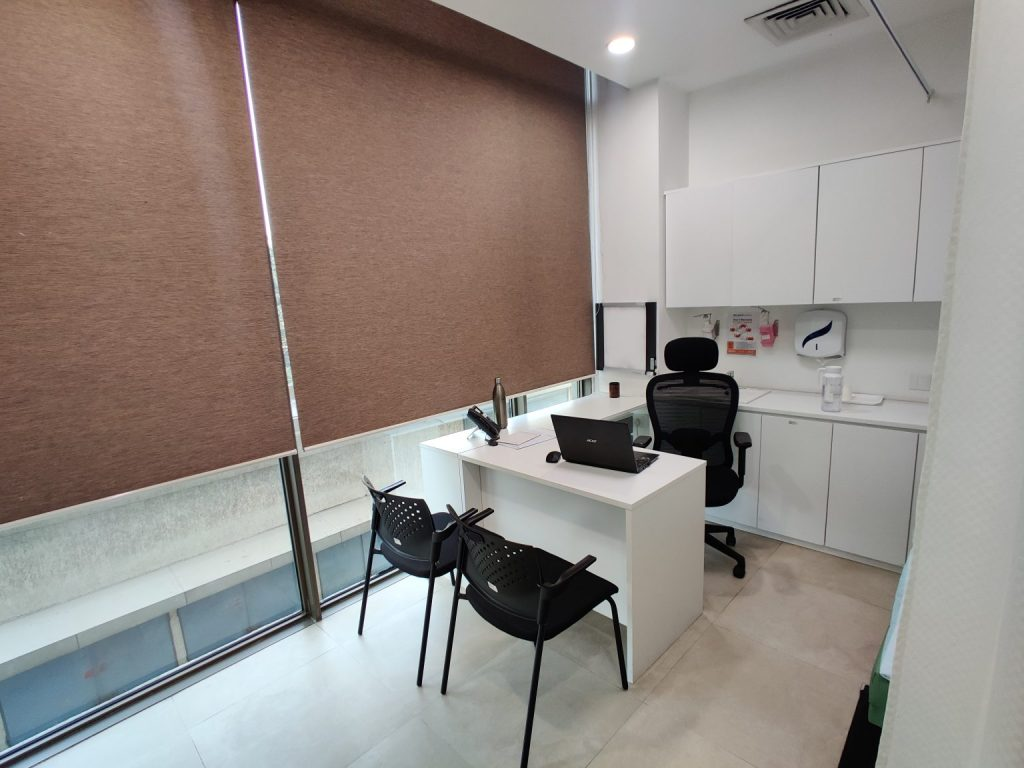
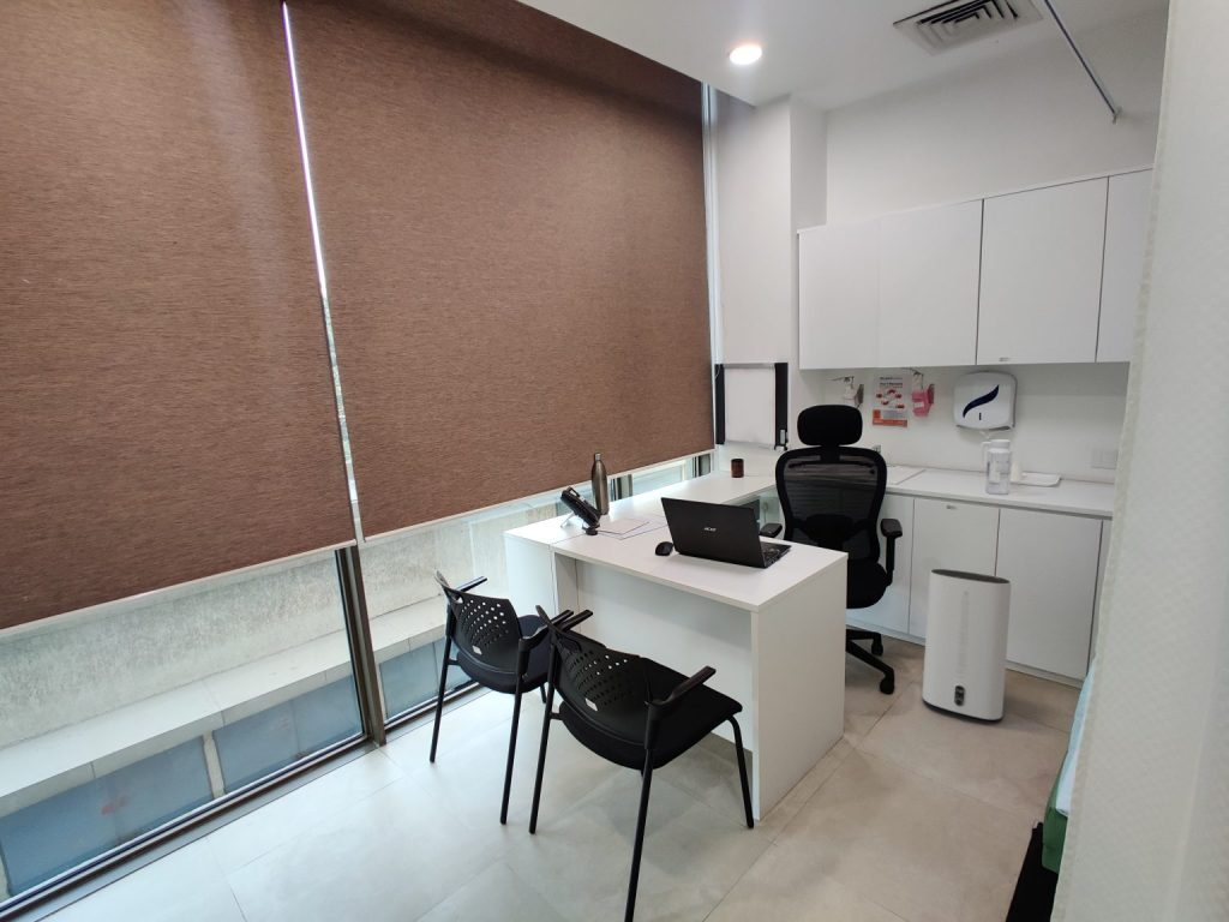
+ air purifier (965, 640)
